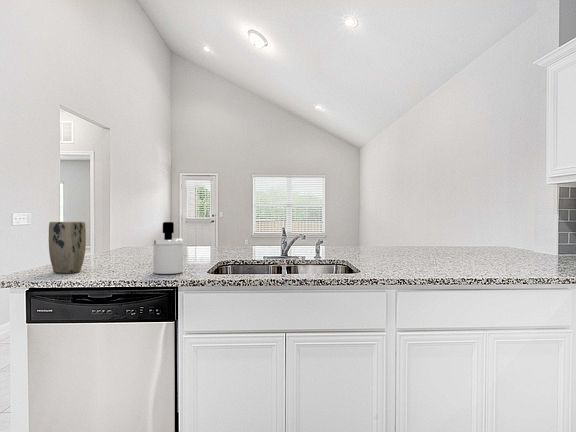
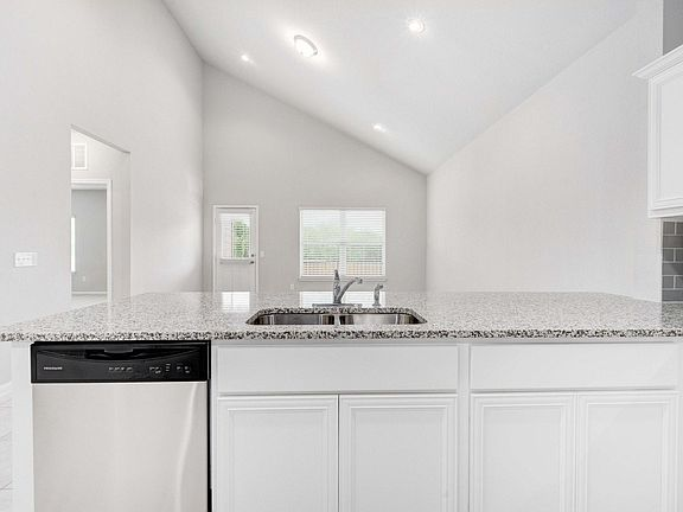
- plant pot (67, 246)
- soap dispenser (168, 246)
